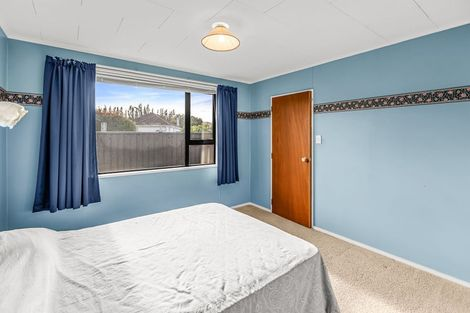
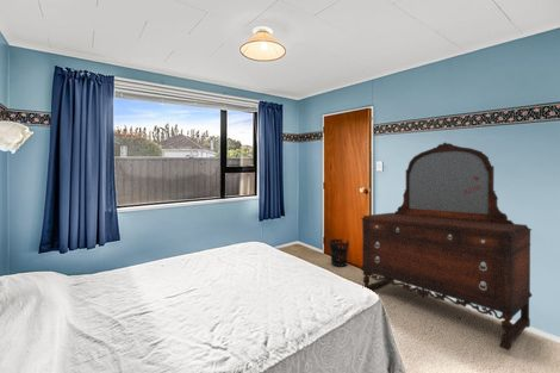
+ dresser (434, 224)
+ wastebasket (338, 253)
